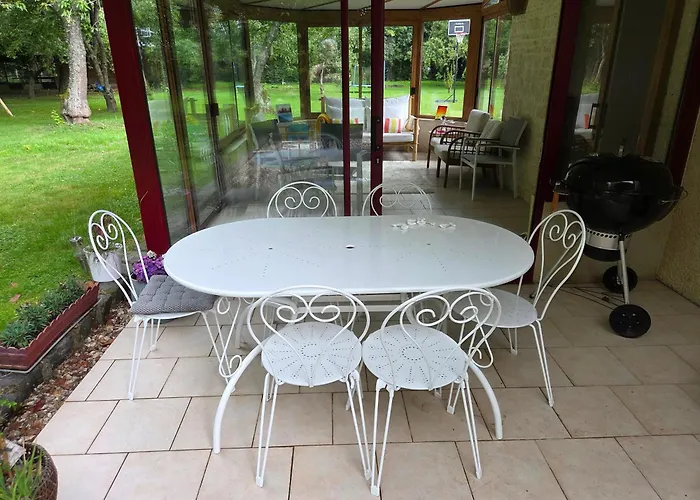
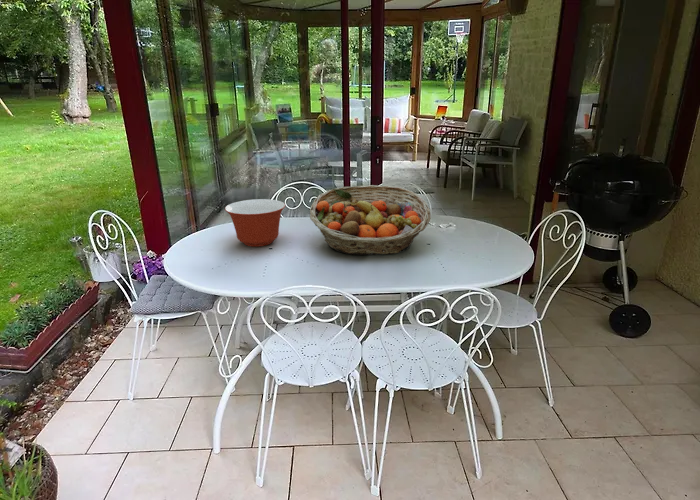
+ mixing bowl (257, 224)
+ fruit basket (369, 219)
